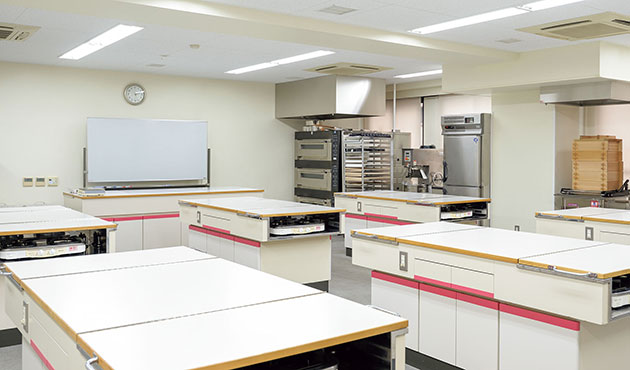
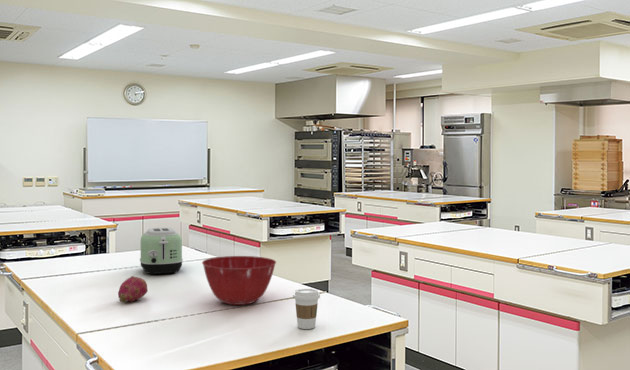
+ mixing bowl (239, 280)
+ coffee cup (306, 308)
+ toaster (161, 250)
+ fruit (132, 288)
